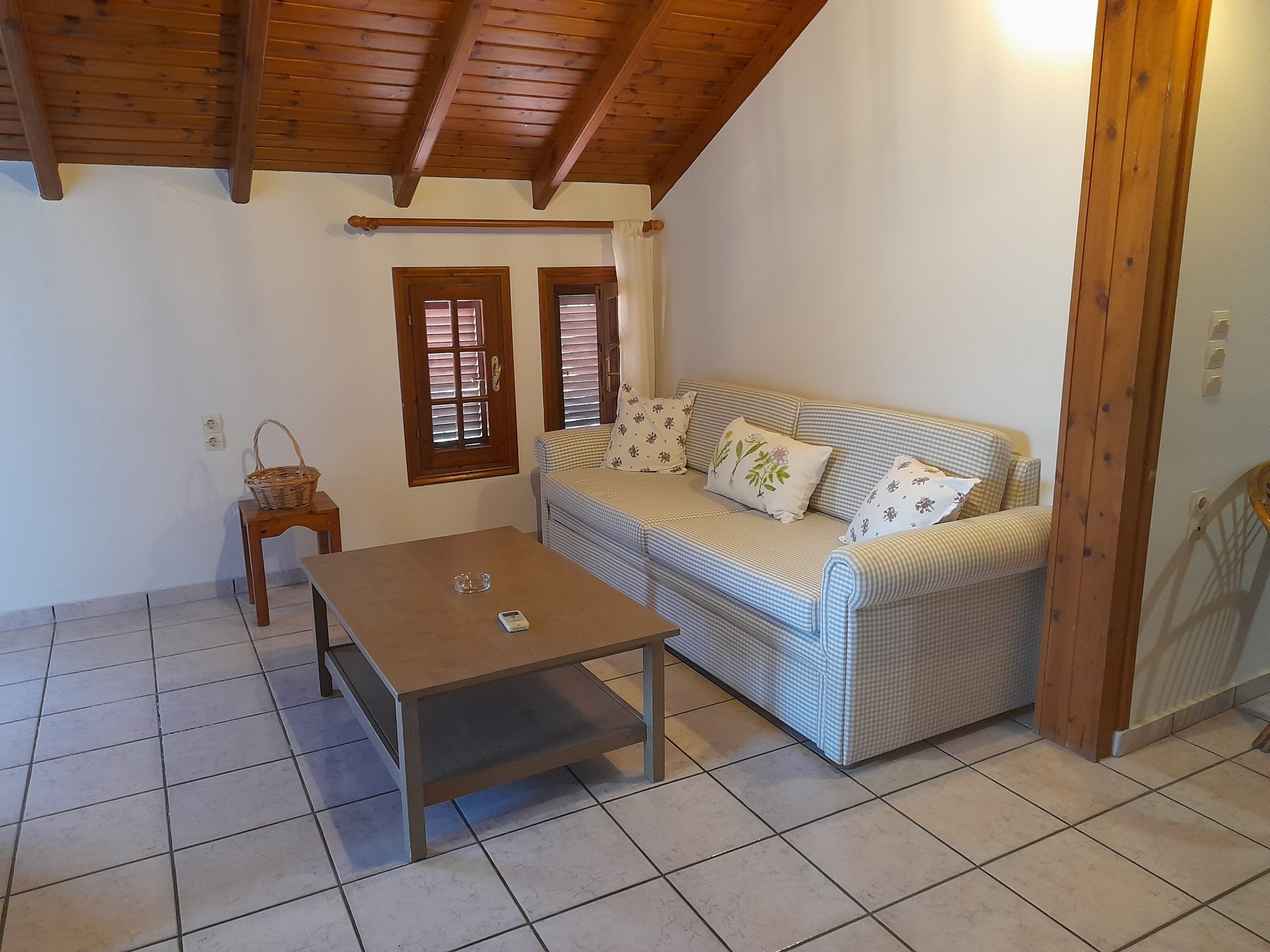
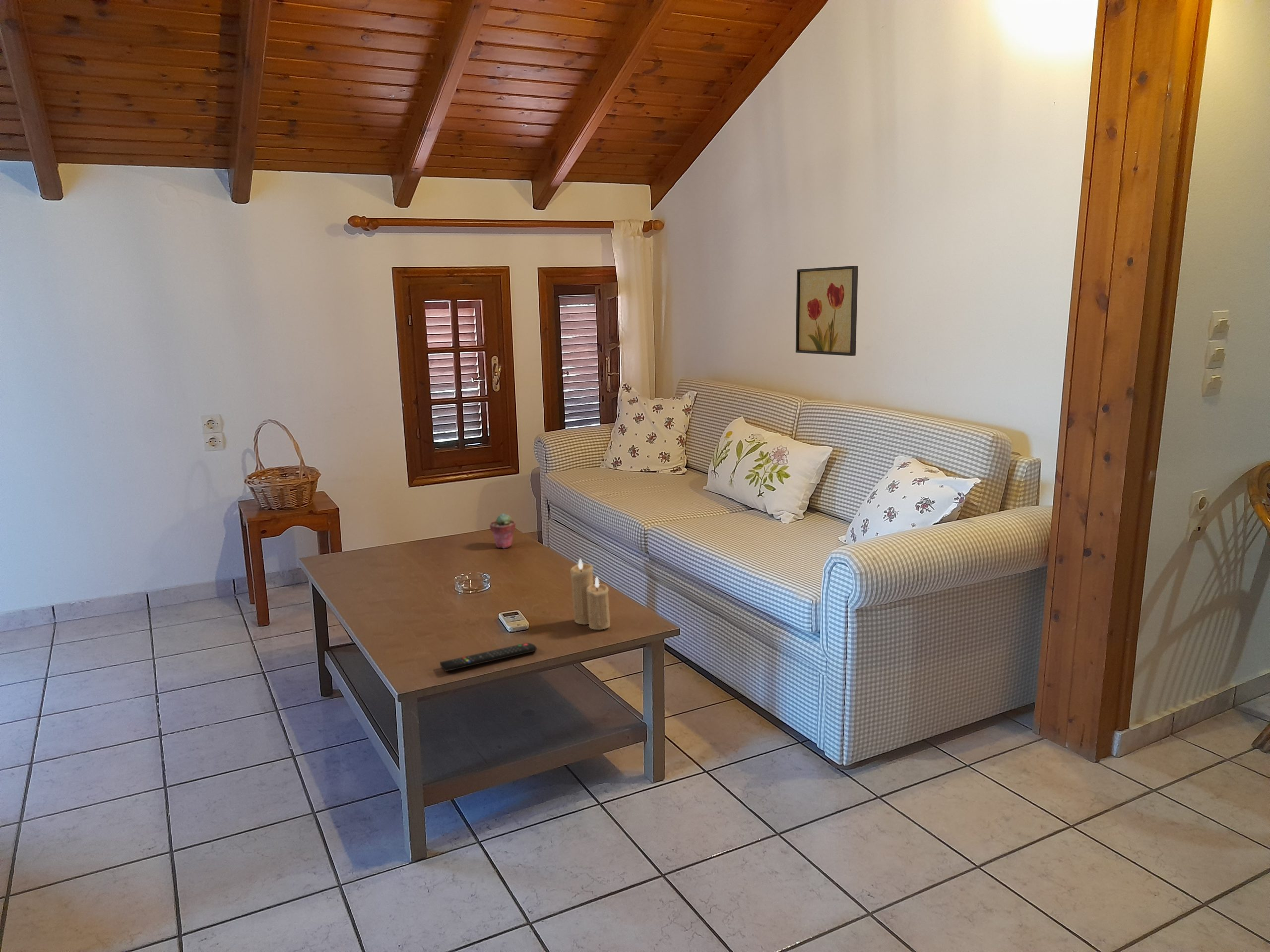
+ potted succulent (503, 530)
+ remote control (490, 656)
+ candle (590, 593)
+ wall art (826, 311)
